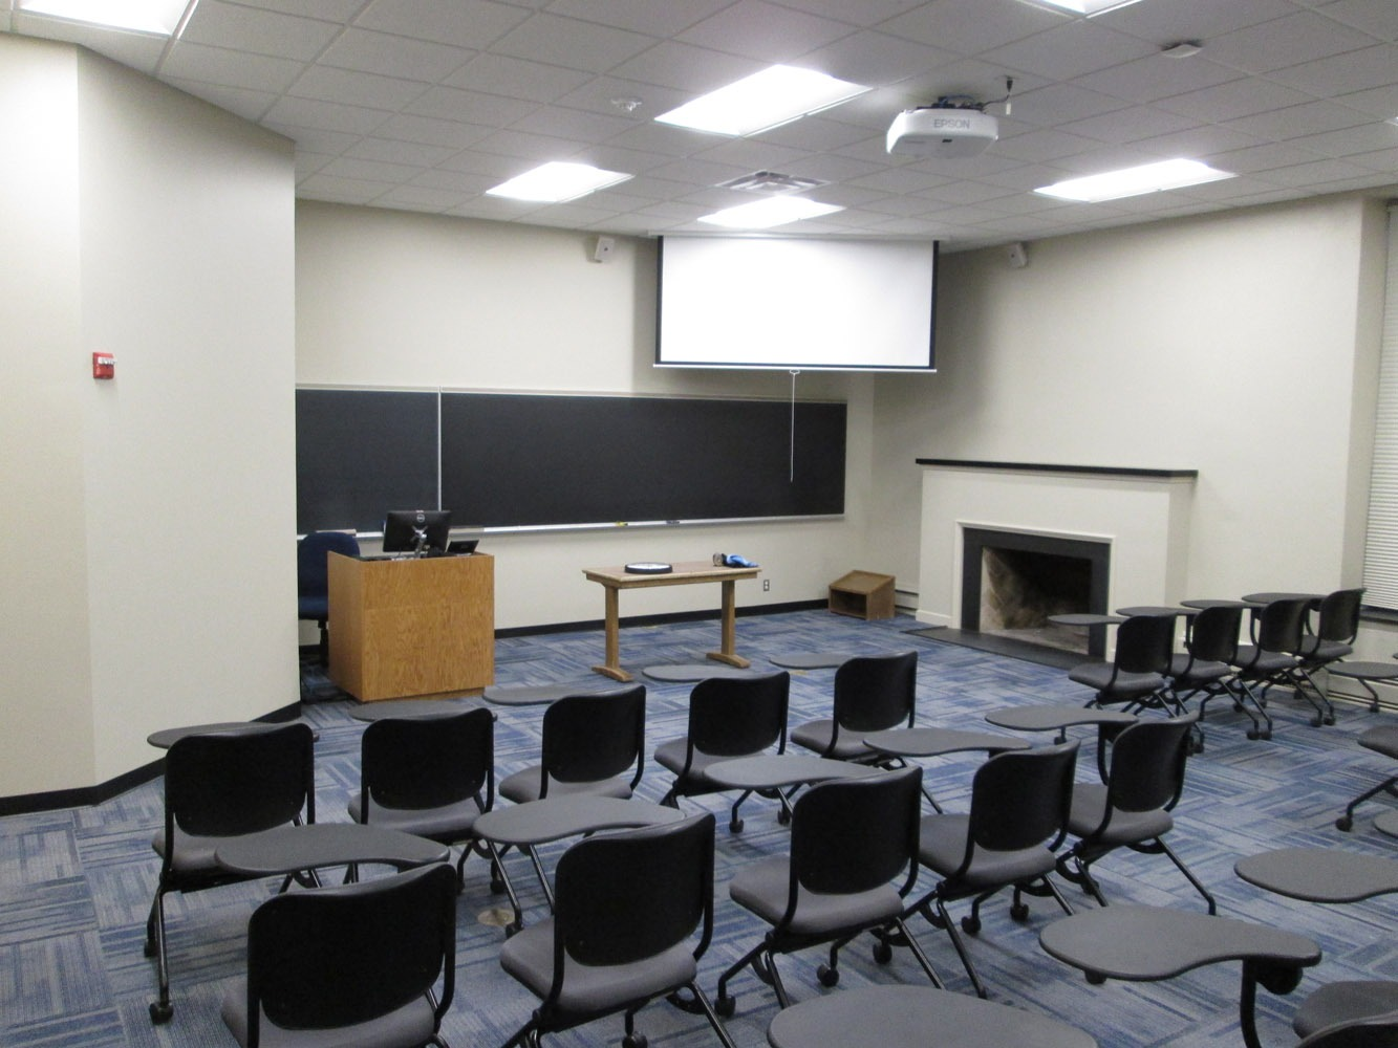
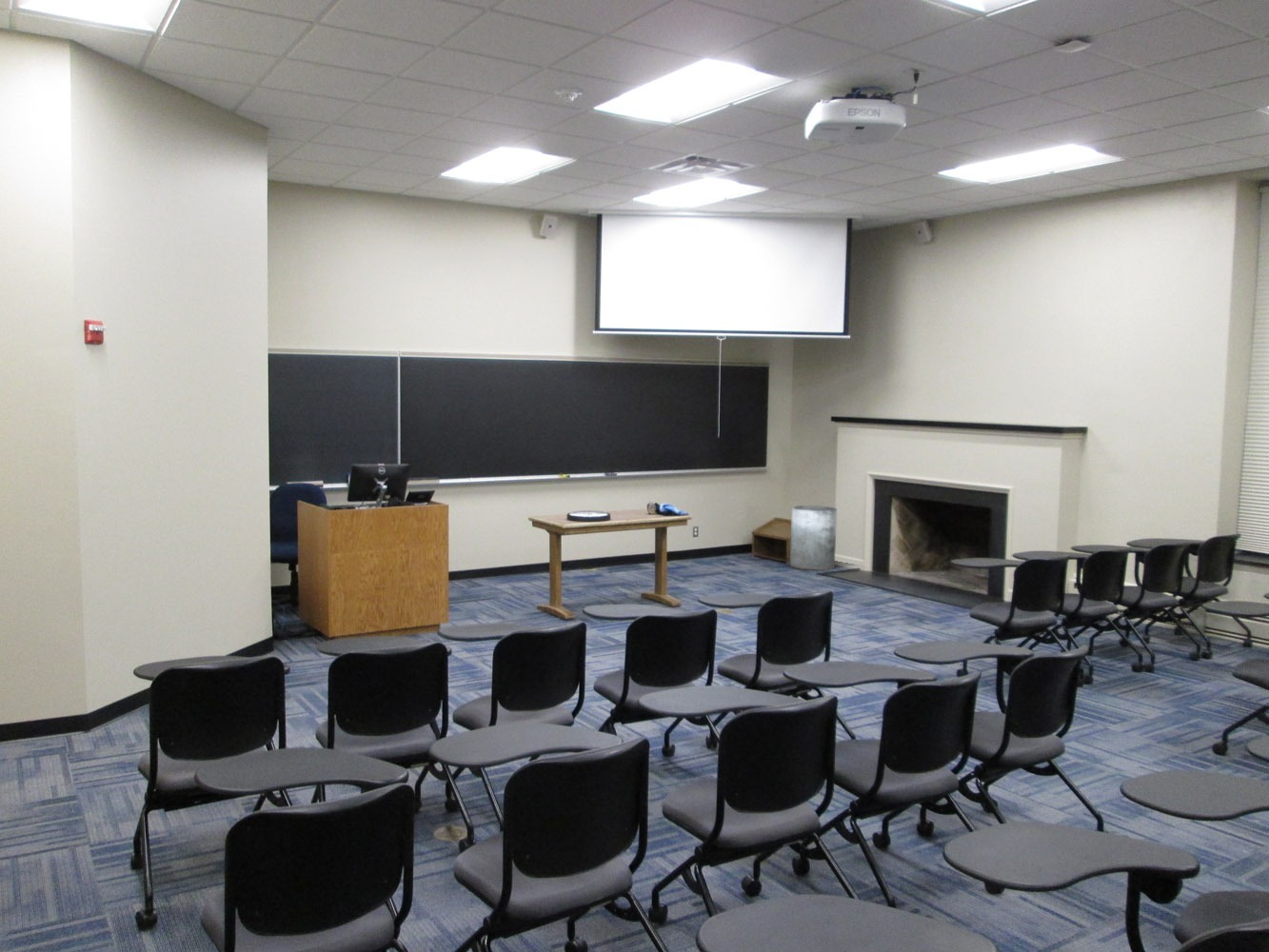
+ trash can (813, 537)
